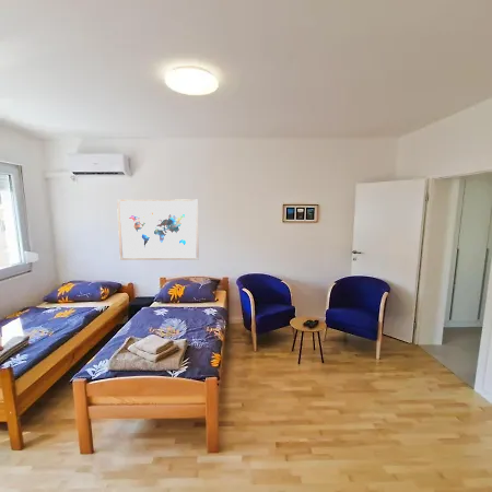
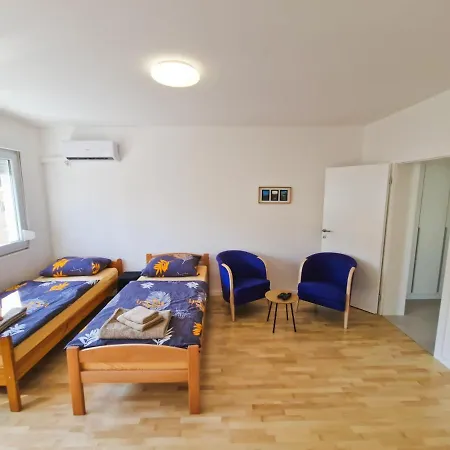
- wall art (159, 230)
